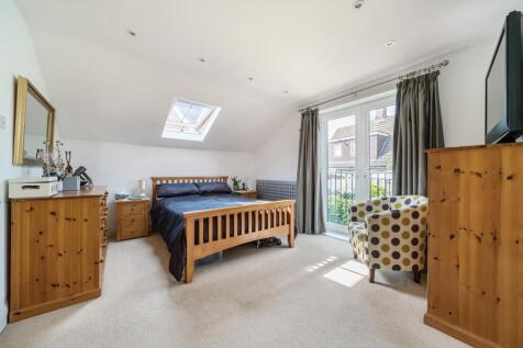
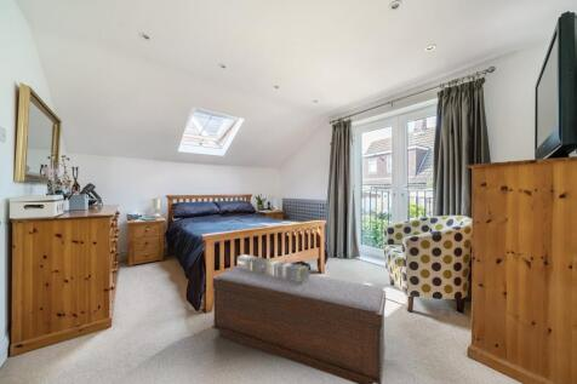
+ skyscraper (269, 266)
+ bench (293, 310)
